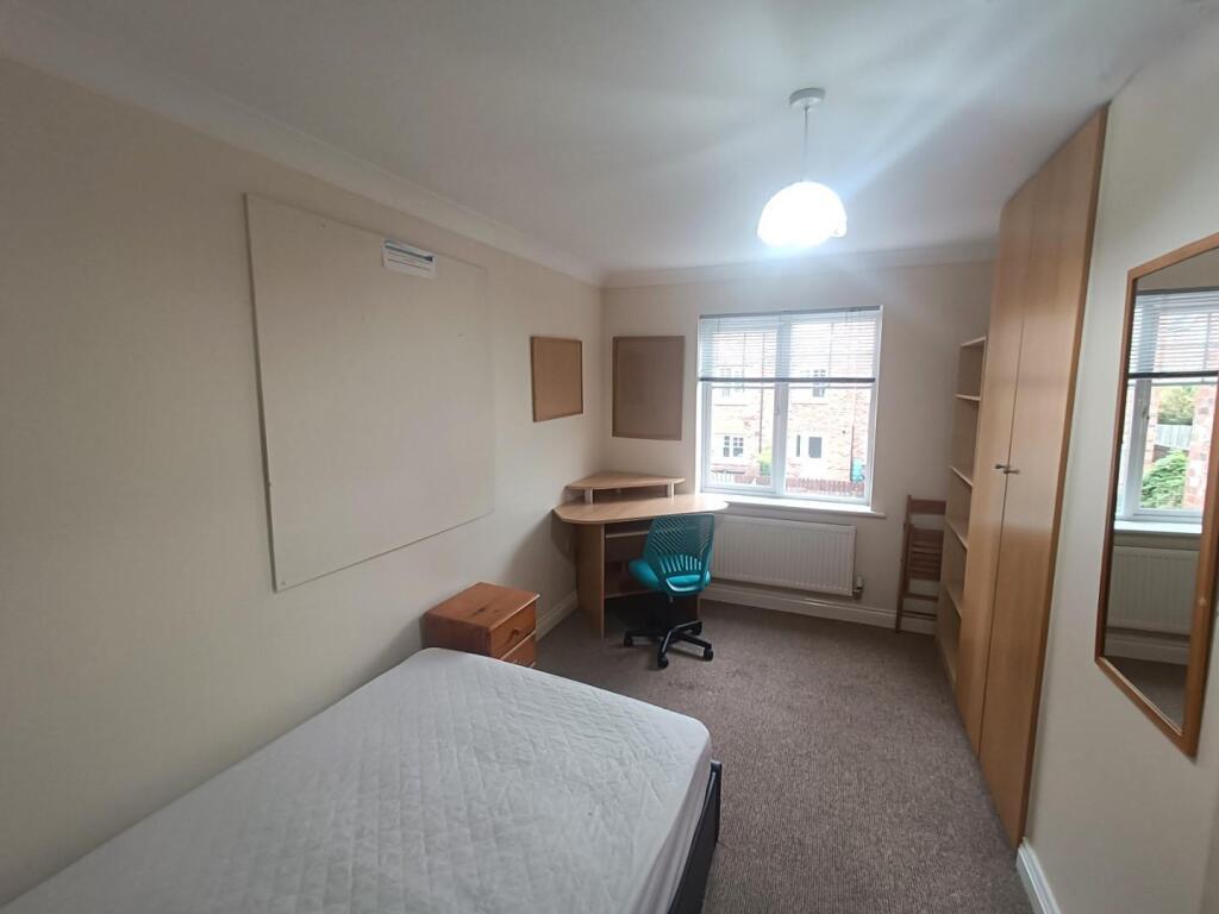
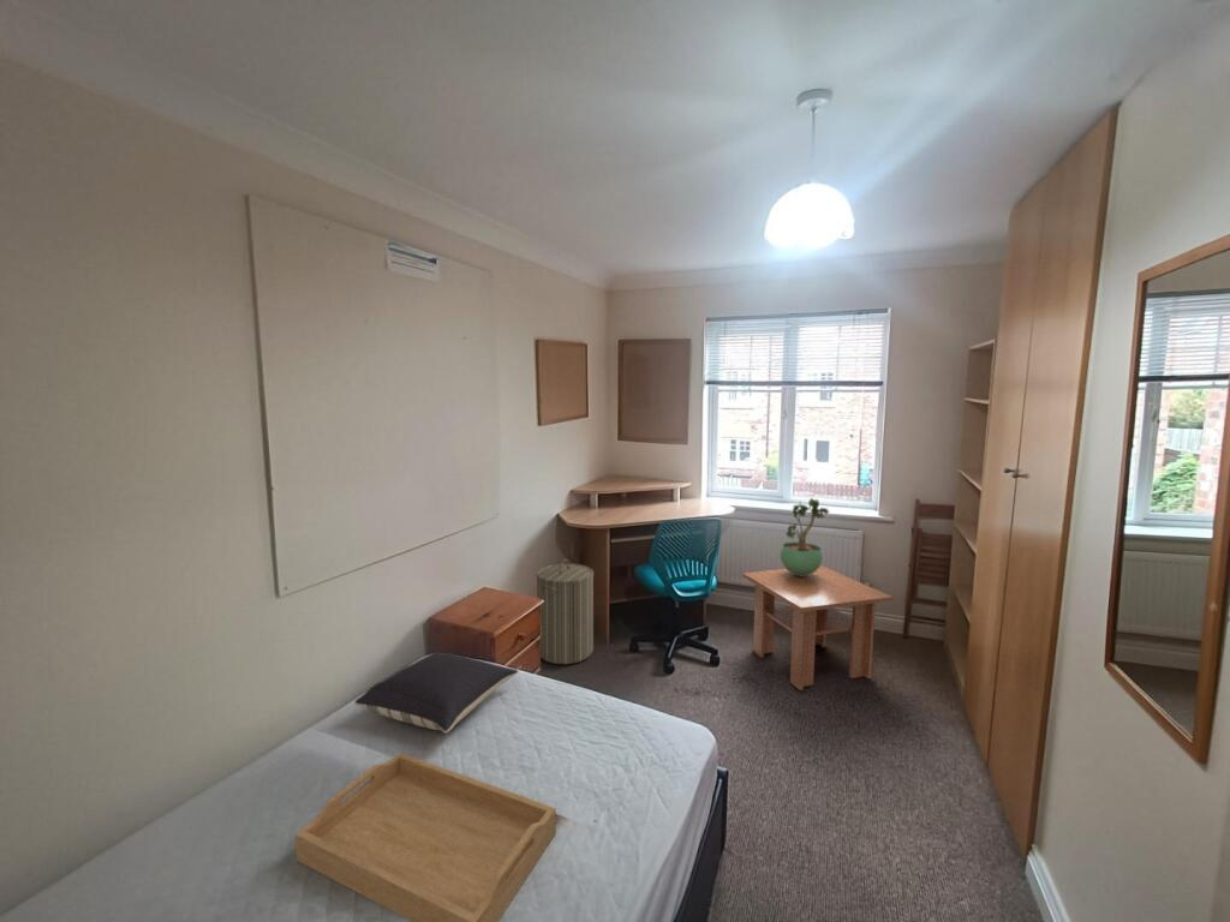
+ pillow (441, 685)
+ potted plant (802, 535)
+ serving tray (430, 830)
+ coffee table (811, 624)
+ laundry hamper (565, 605)
